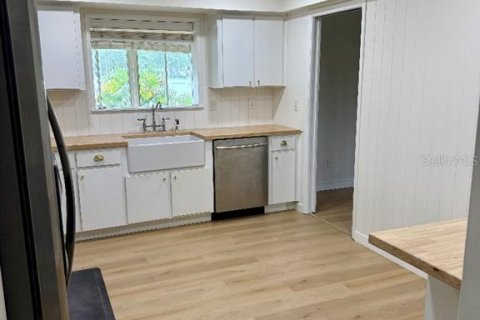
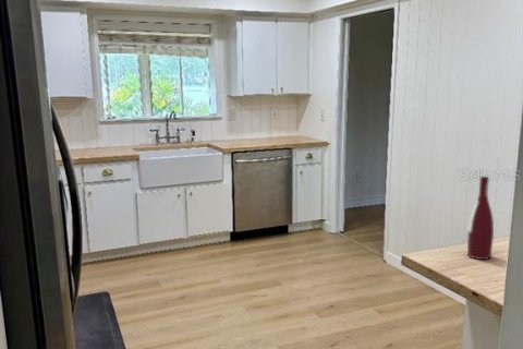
+ alcohol (482, 217)
